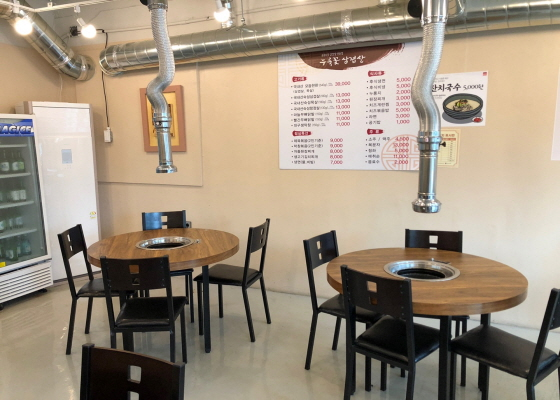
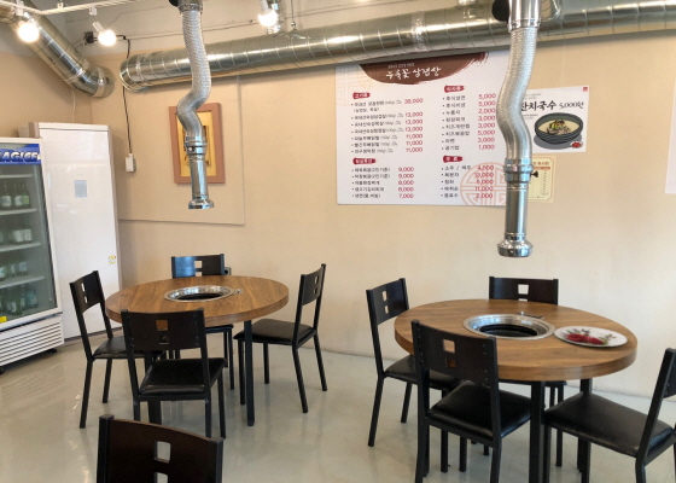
+ plate (589, 334)
